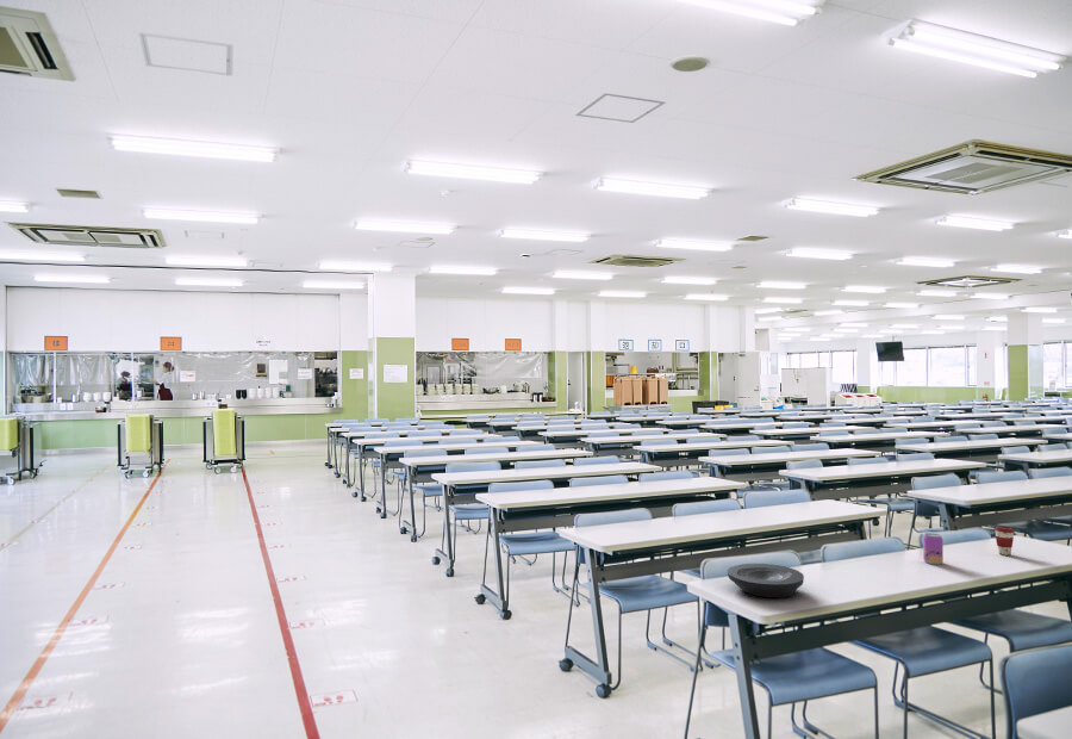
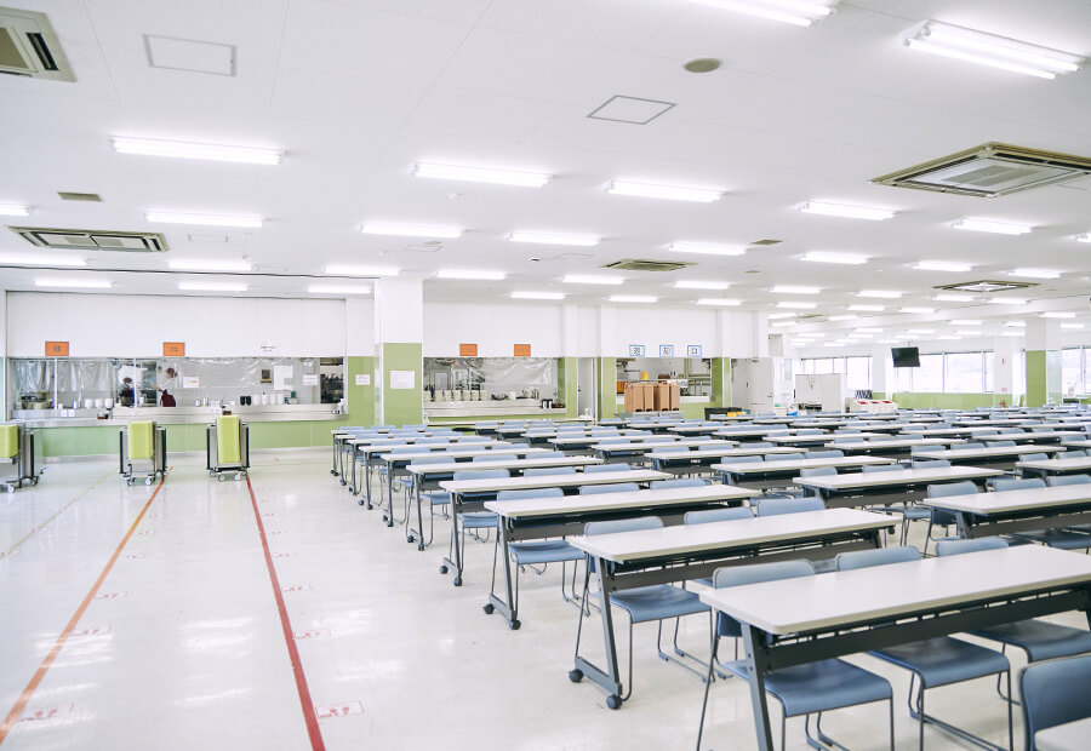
- plate (765, 582)
- beverage can (933, 548)
- coffee cup (1004, 540)
